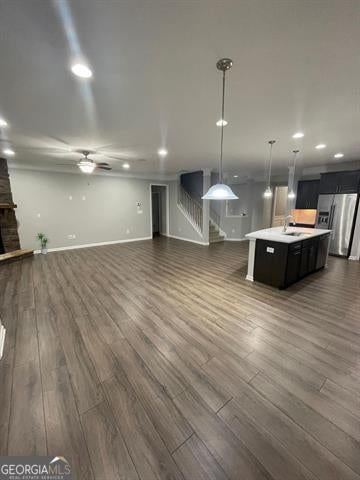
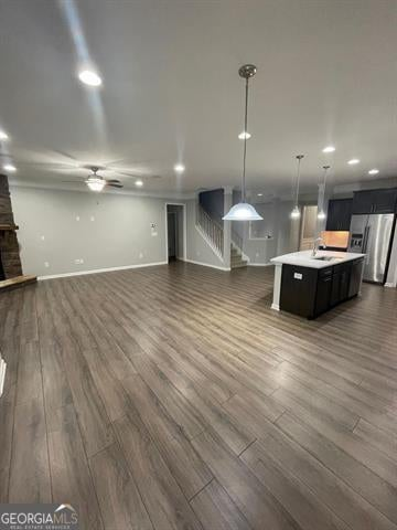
- potted plant (43, 242)
